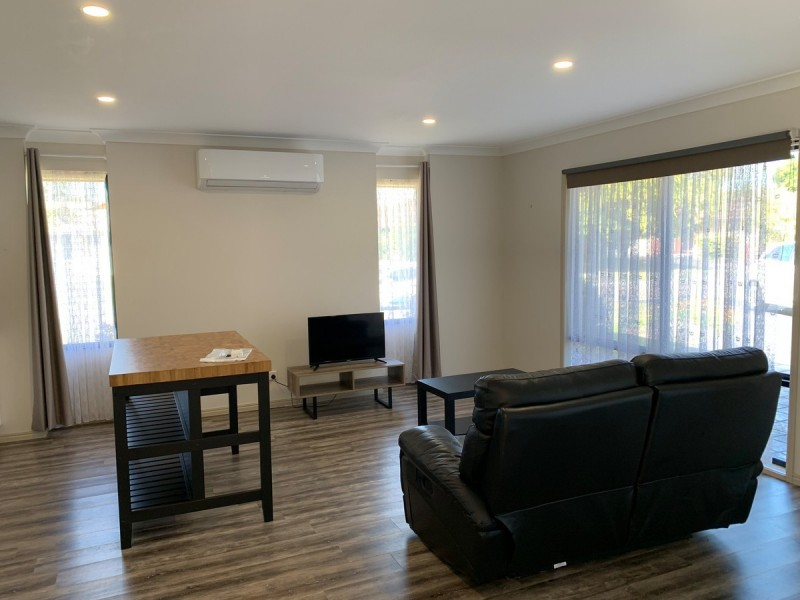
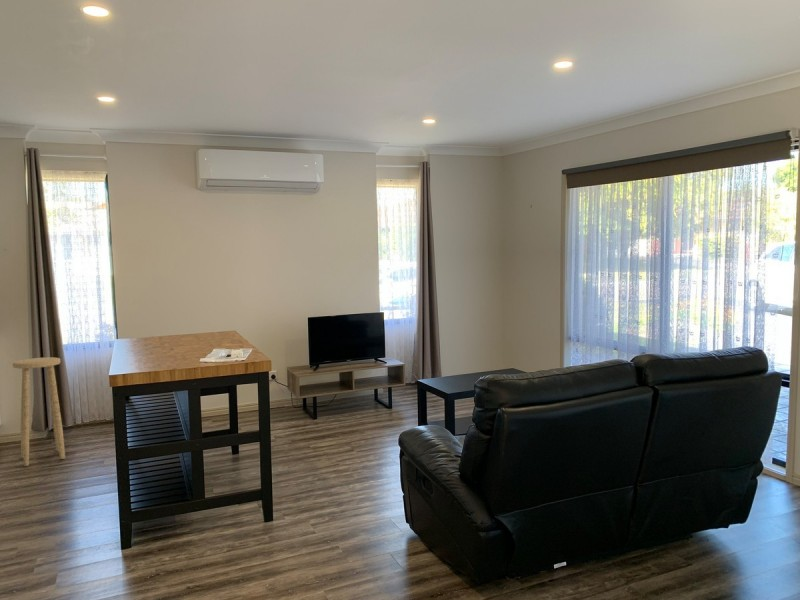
+ stool (28, 409)
